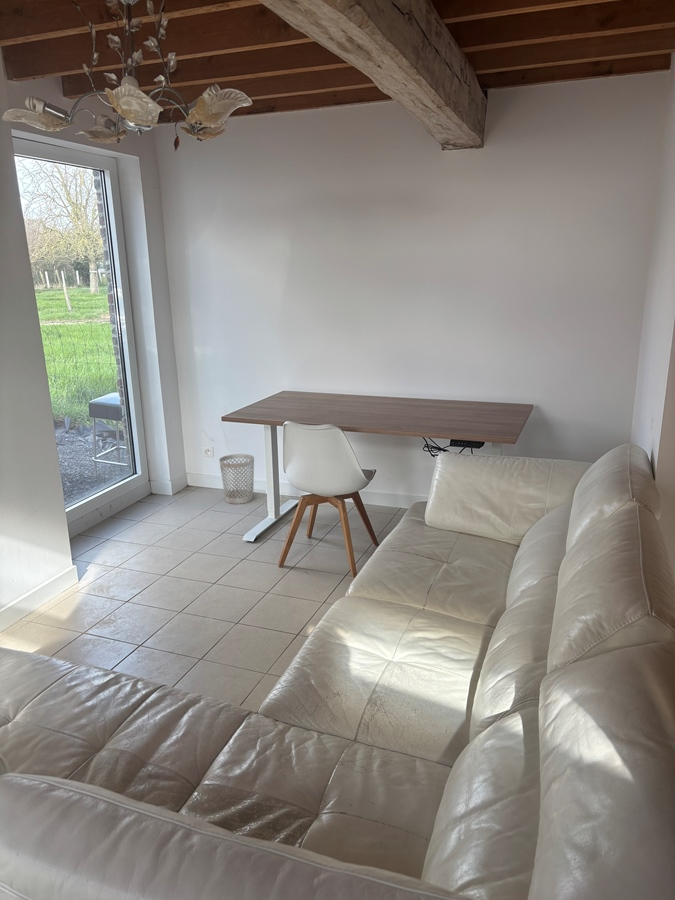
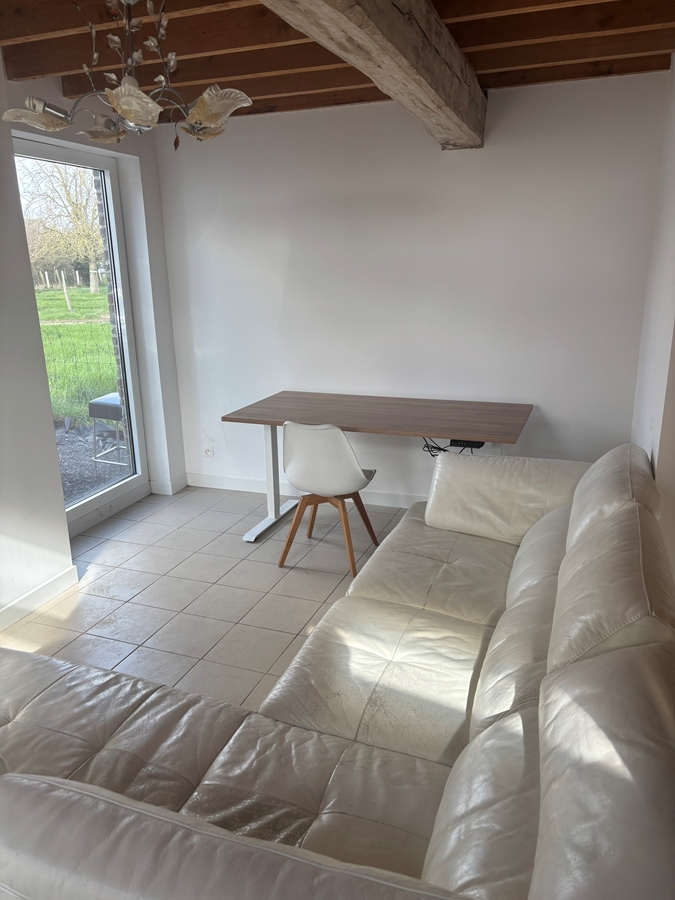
- wastebasket (238, 479)
